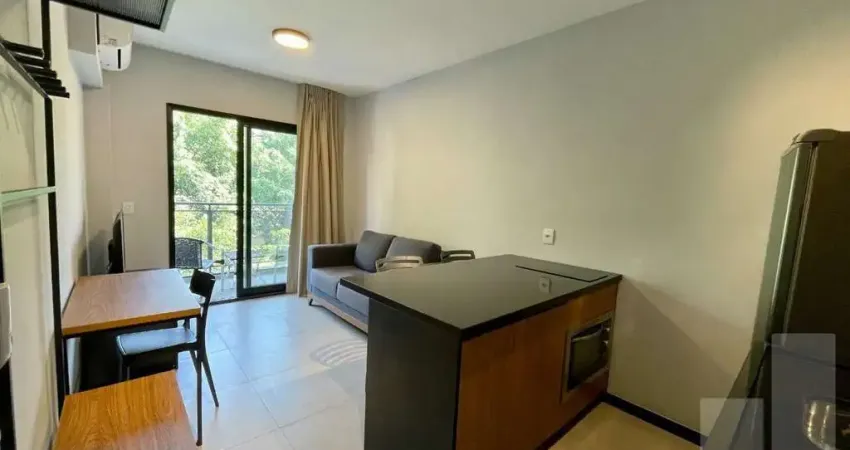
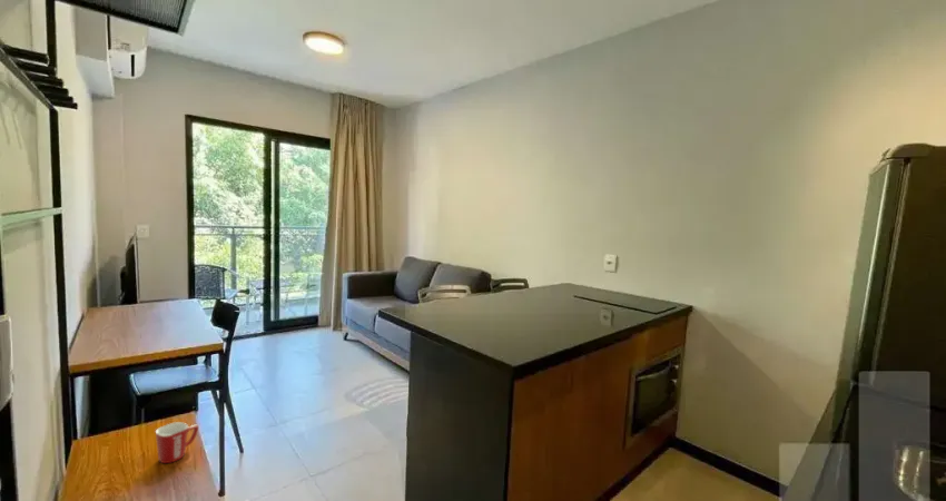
+ mug (178, 440)
